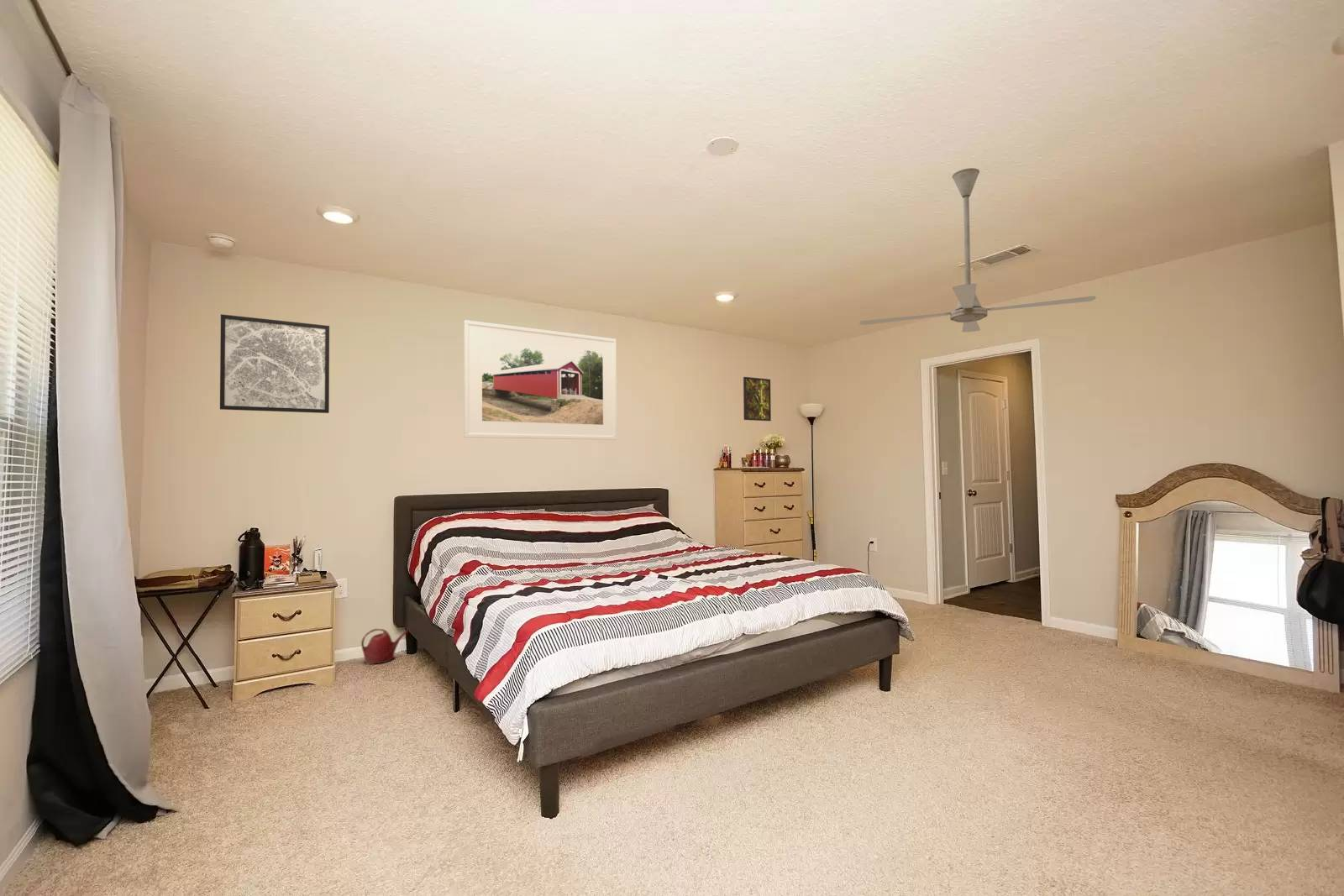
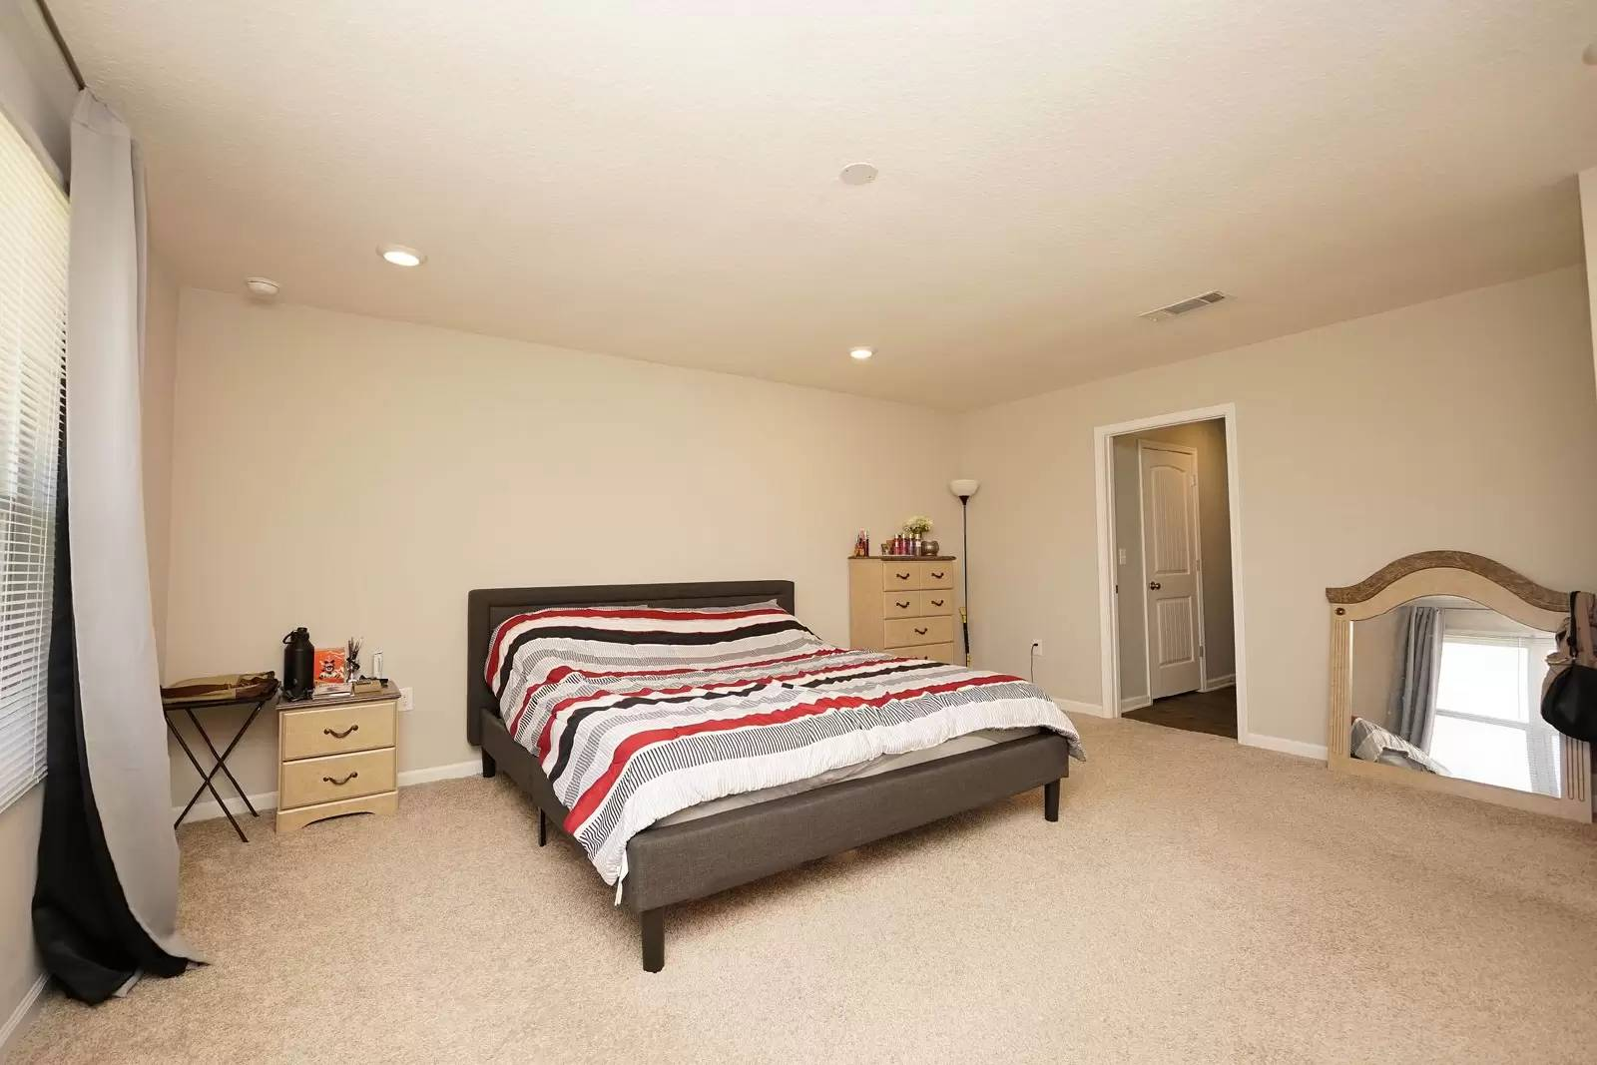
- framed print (545, 384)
- wall art (276, 365)
- watering can (387, 642)
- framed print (757, 399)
- ceiling fan (967, 247)
